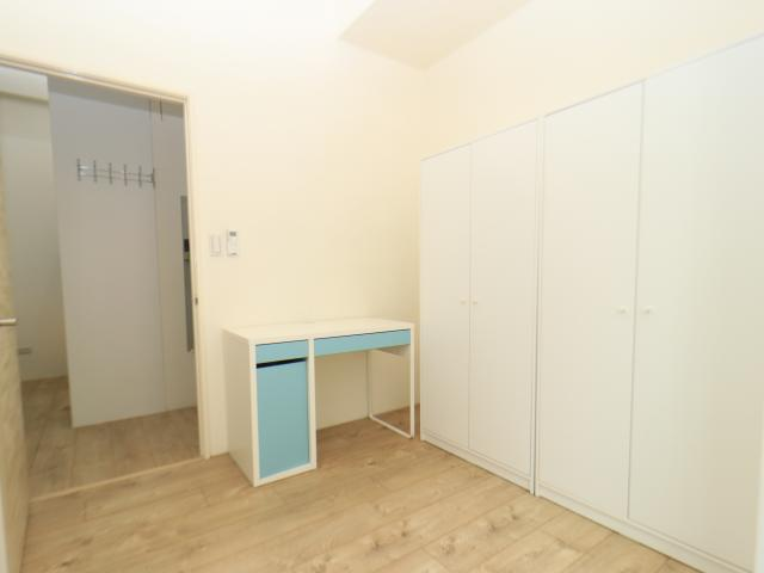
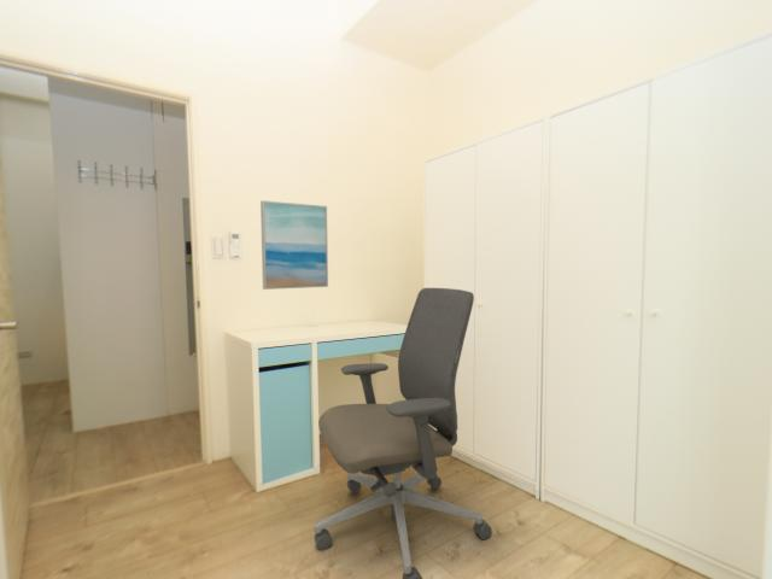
+ wall art (296, 246)
+ office chair (393, 410)
